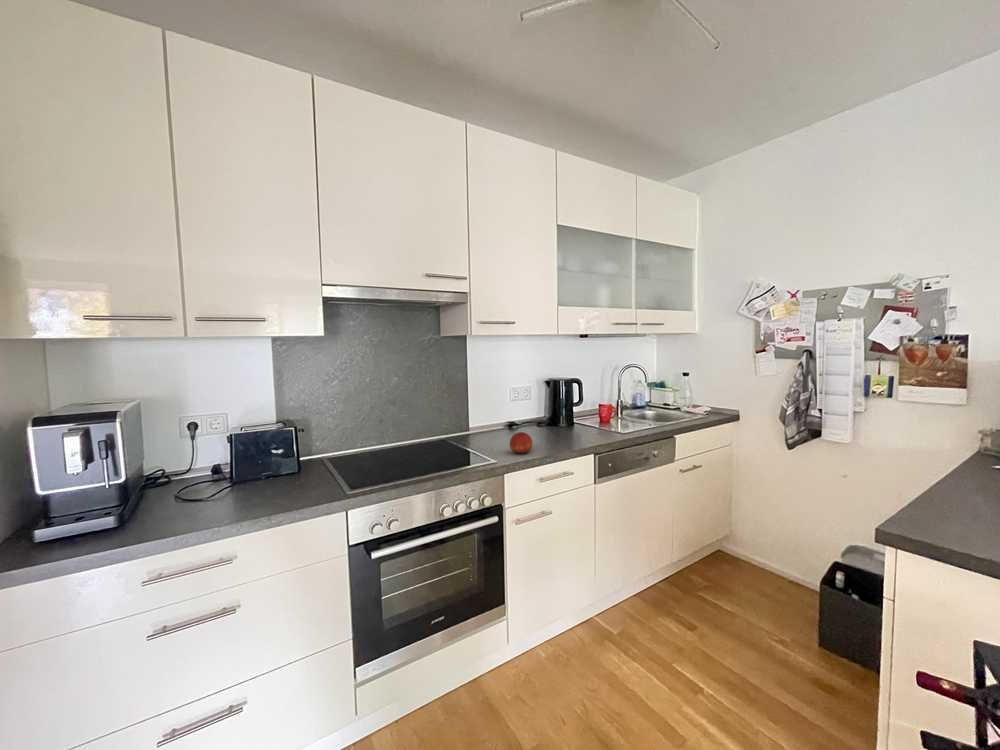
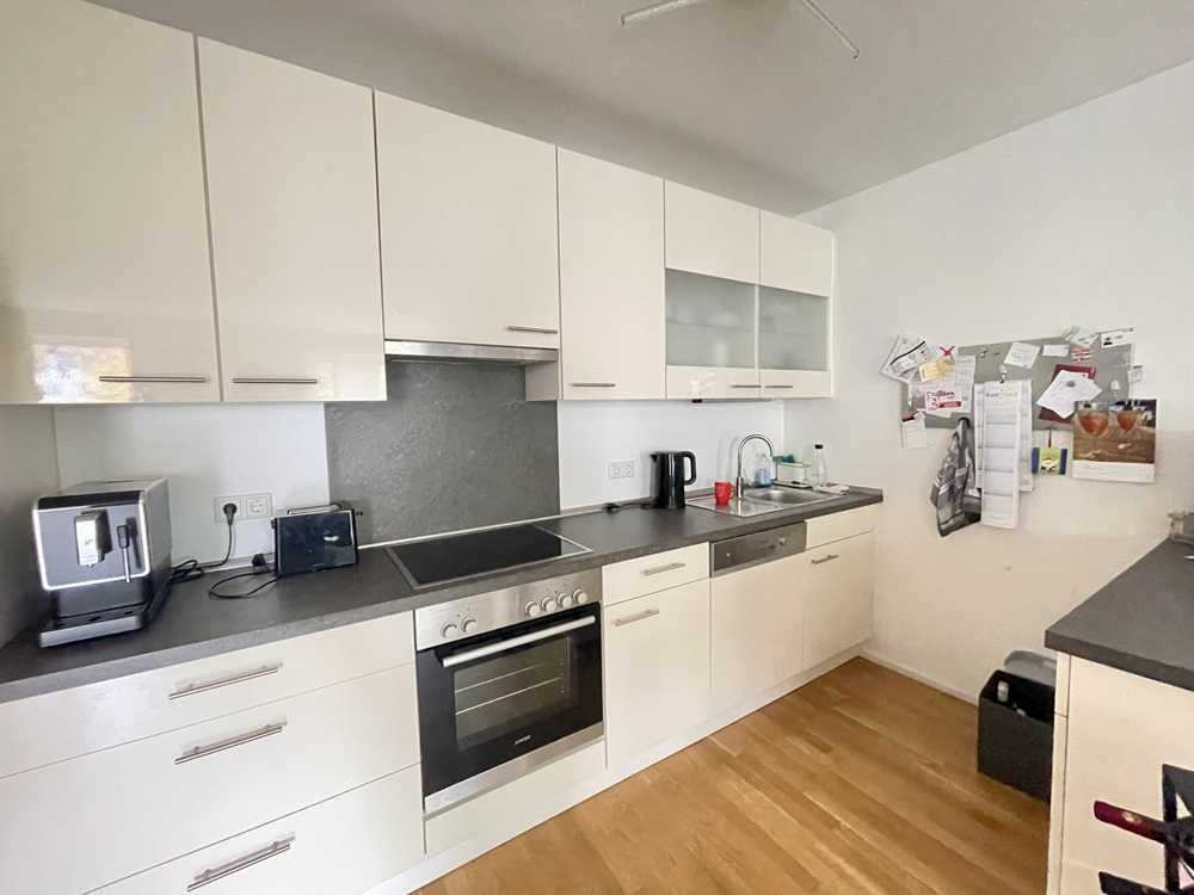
- fruit (521, 442)
